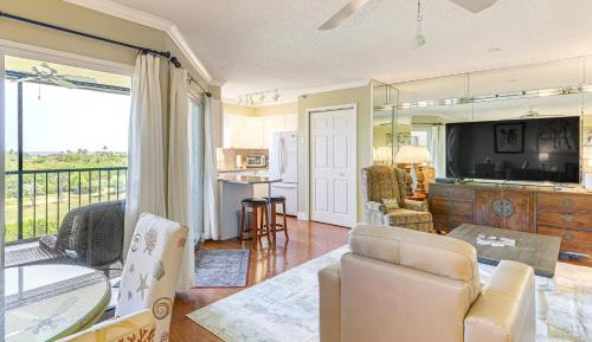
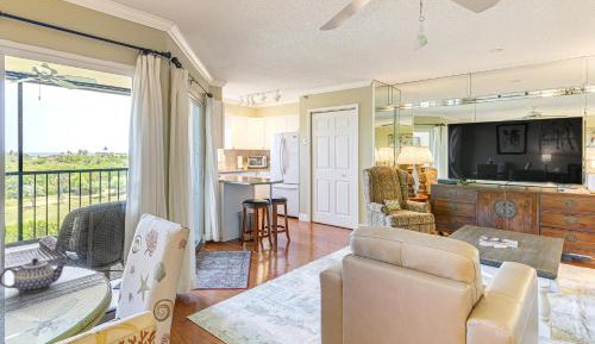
+ teapot (35, 274)
